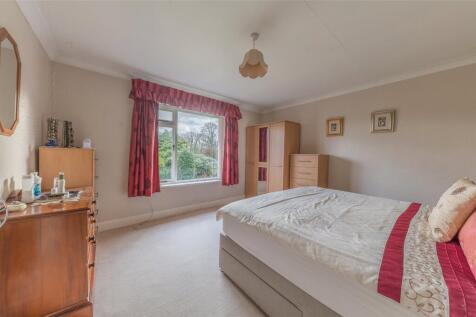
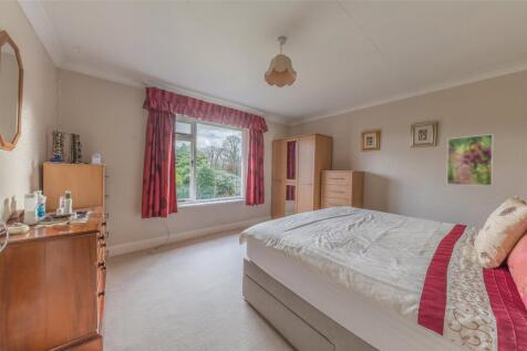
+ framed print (468, 161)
